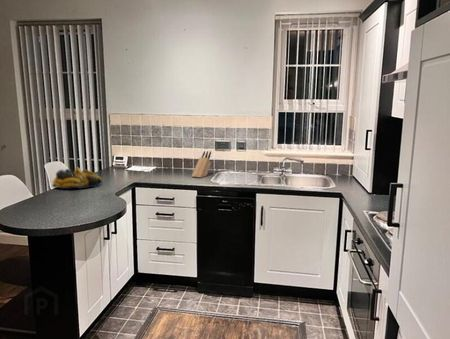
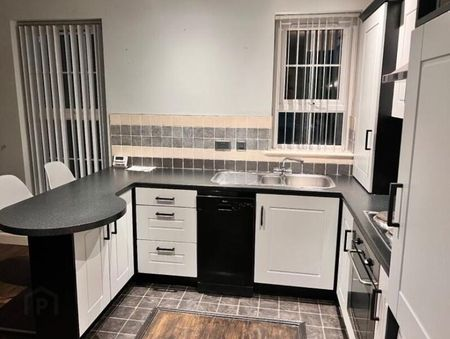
- fruit bowl (76, 176)
- knife block (202, 163)
